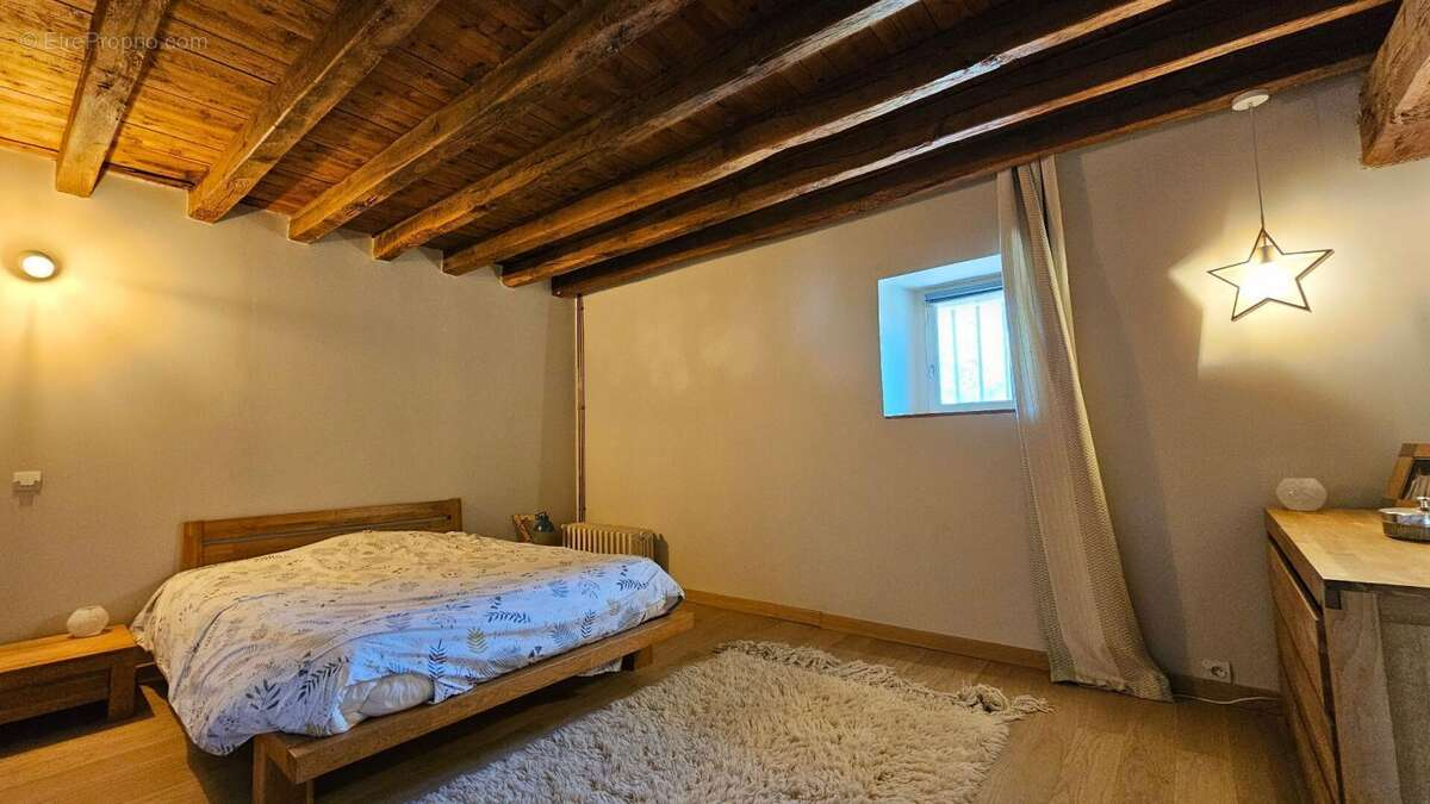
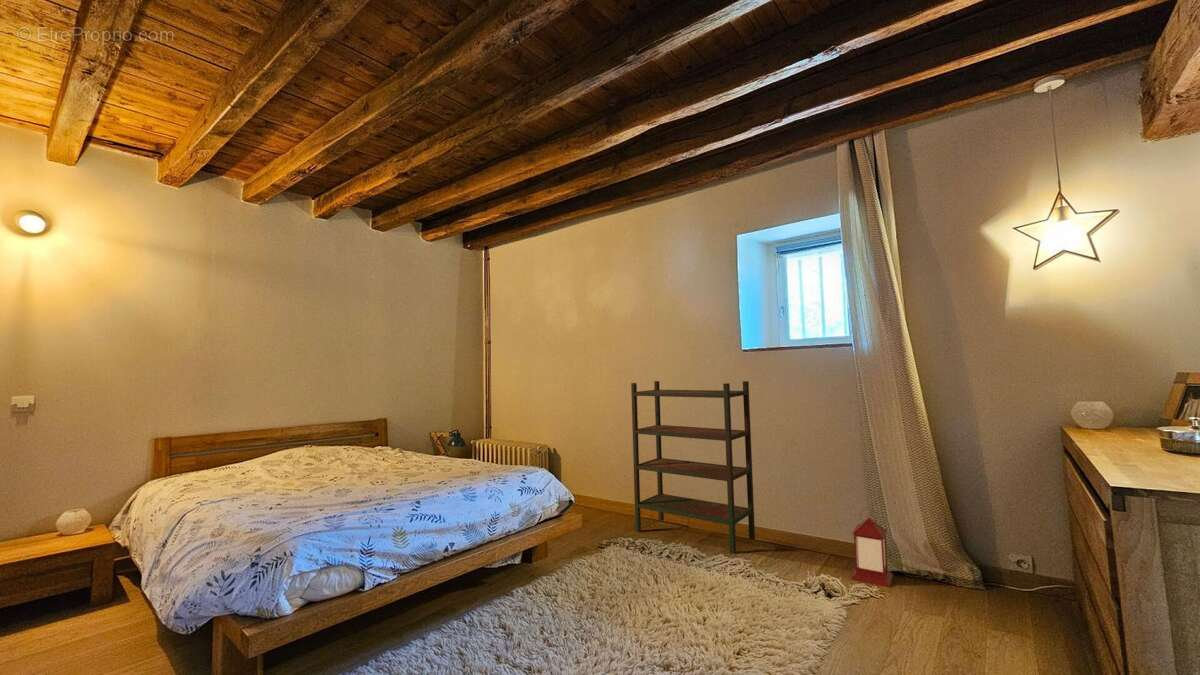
+ bookshelf (690, 461)
+ lantern (870, 542)
